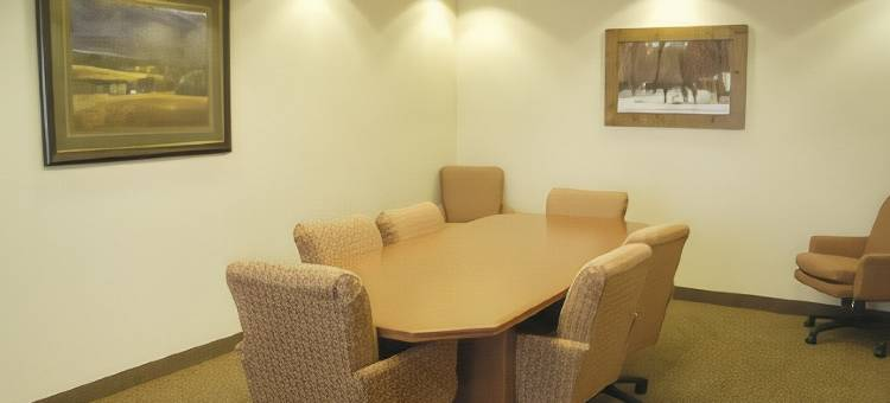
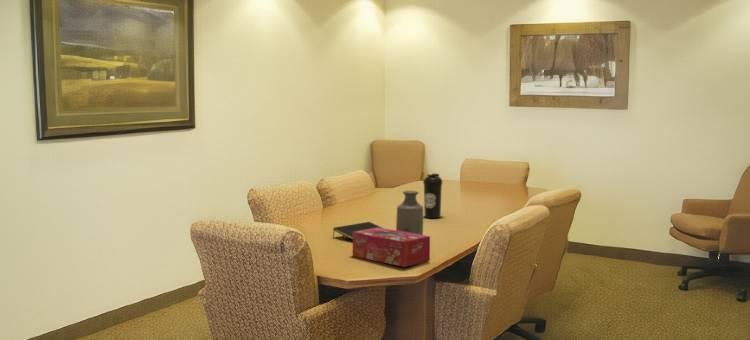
+ bottle (409, 217)
+ tissue box (390, 246)
+ water bottle (432, 195)
+ notepad (363, 229)
